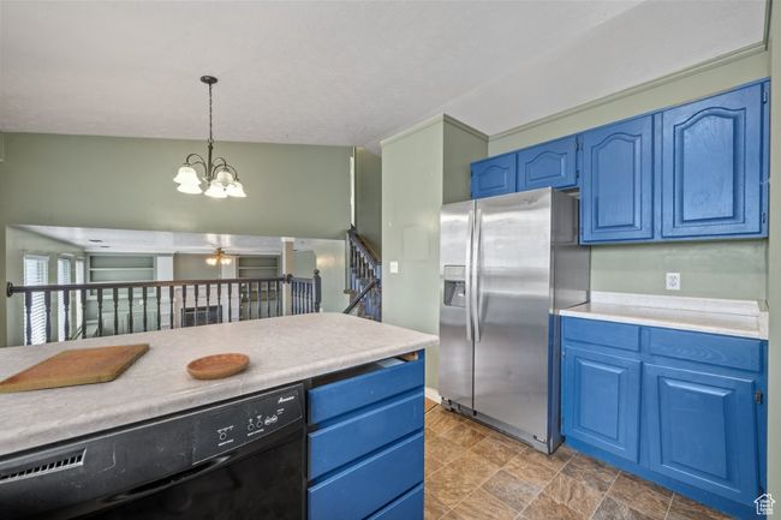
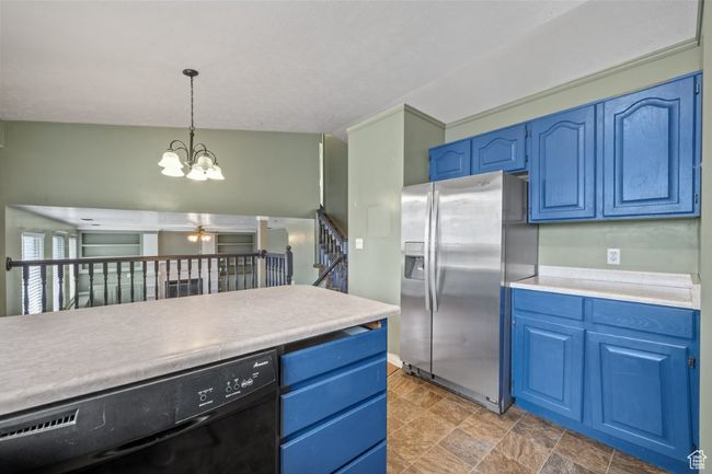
- cutting board (85, 363)
- saucer (219, 366)
